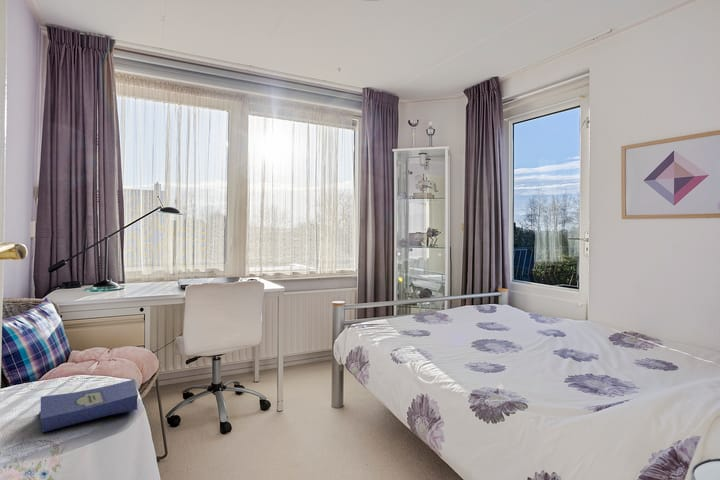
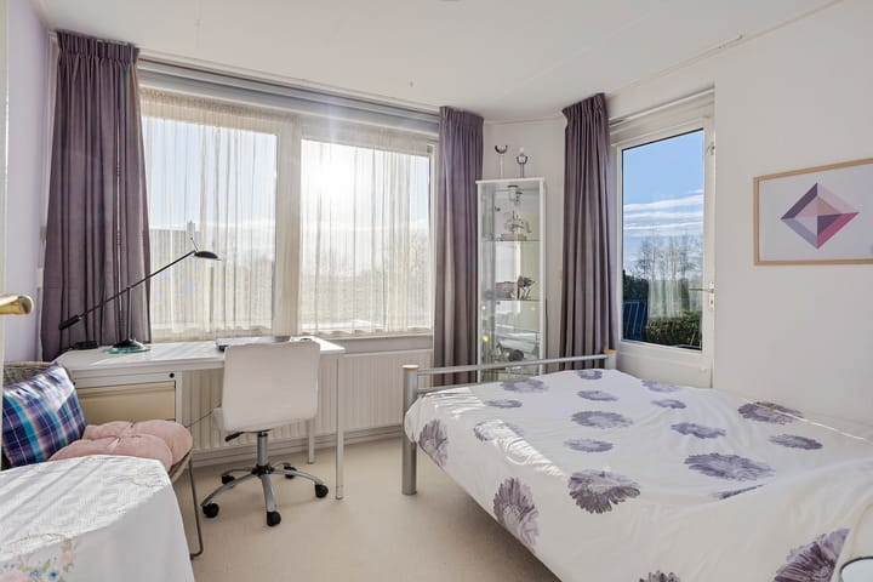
- hardcover book (91, 404)
